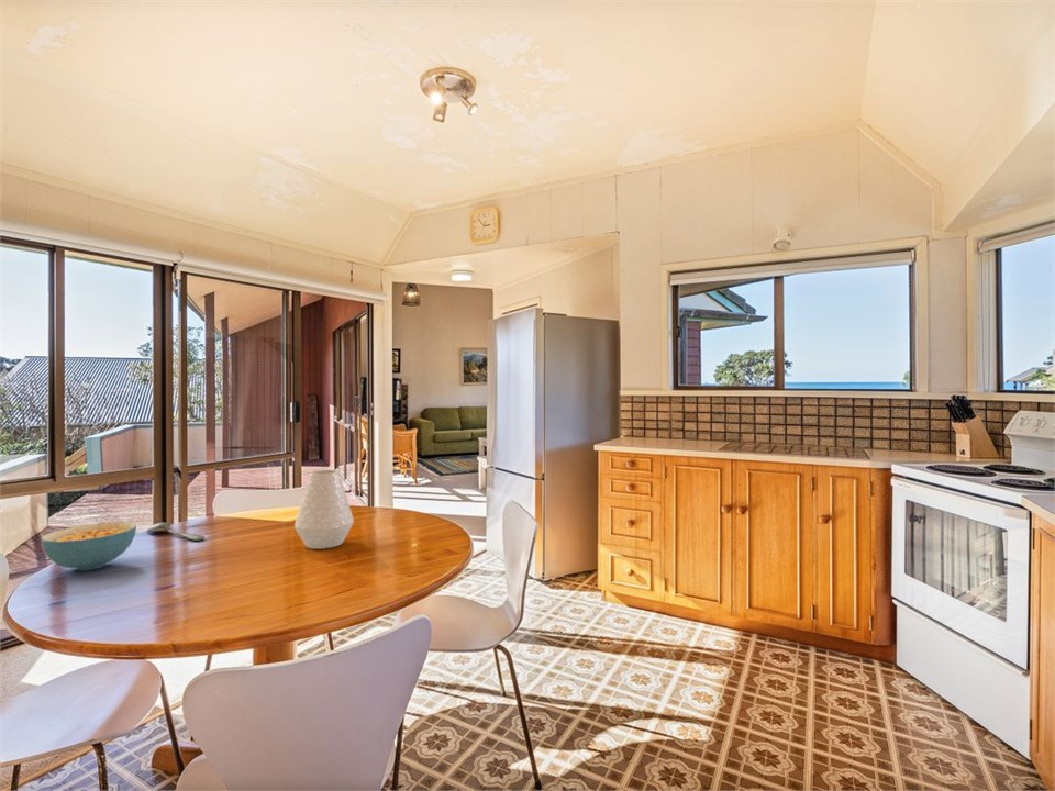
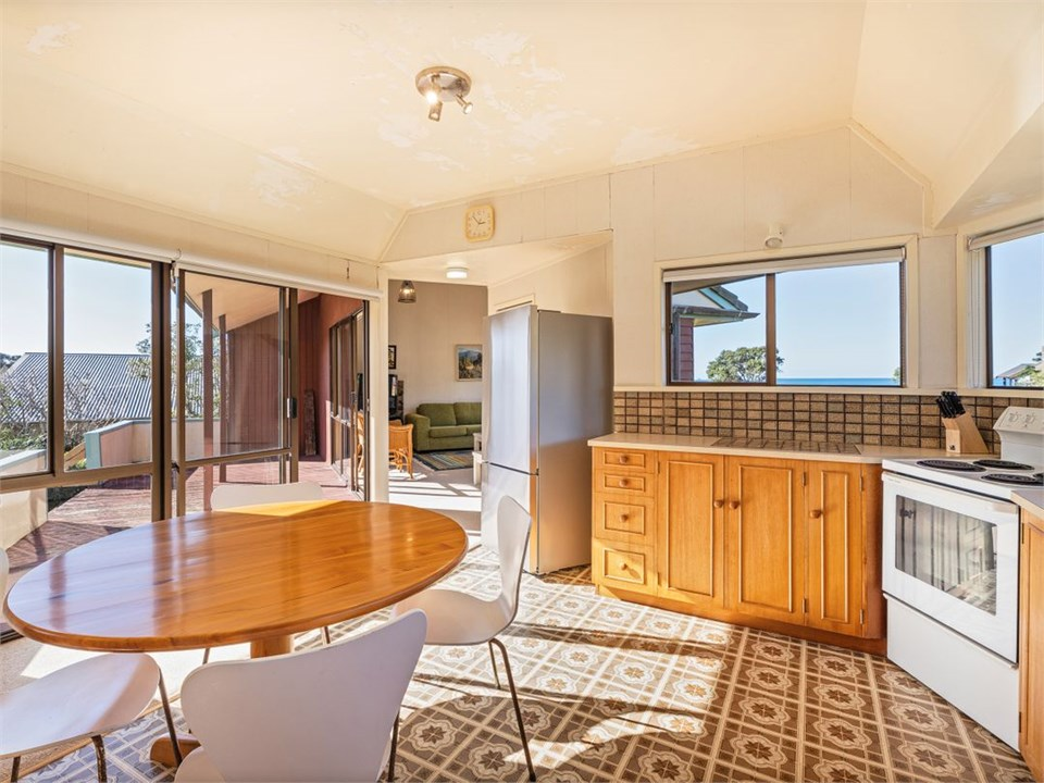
- cereal bowl (90, 548)
- vase (324, 508)
- spoon (176, 532)
